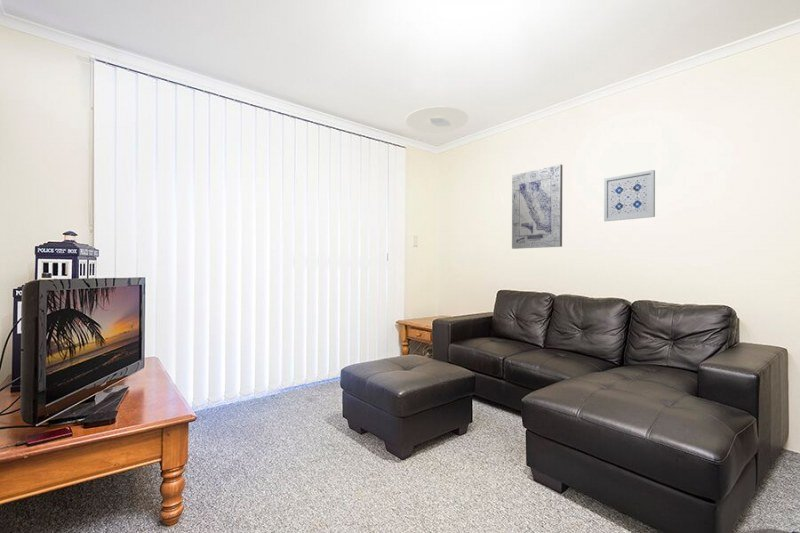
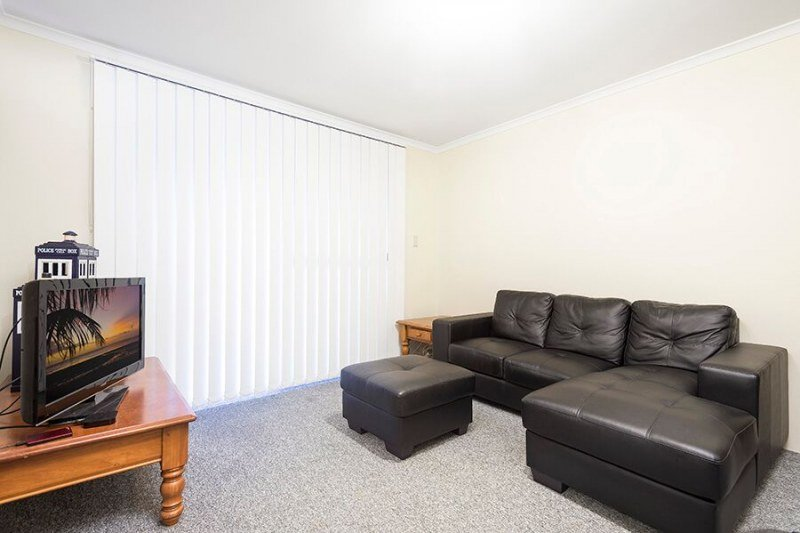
- ceiling light (436, 117)
- wall art (628, 196)
- wall art (535, 208)
